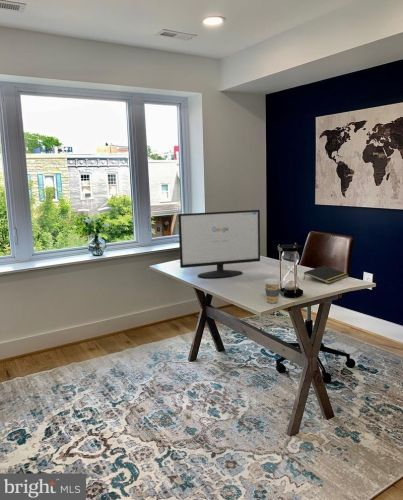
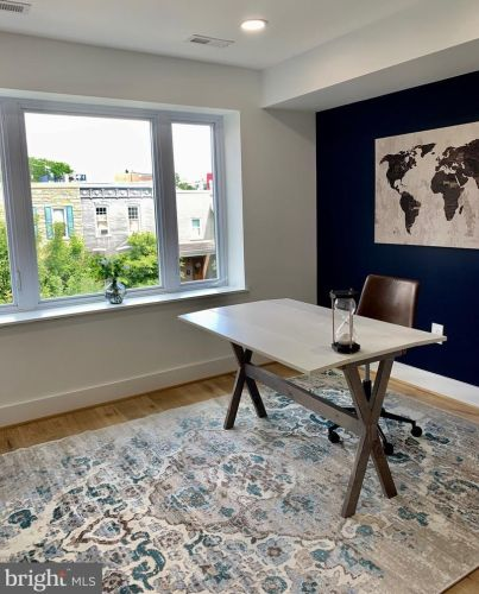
- notepad (326, 274)
- coffee cup (272, 290)
- computer monitor (219, 243)
